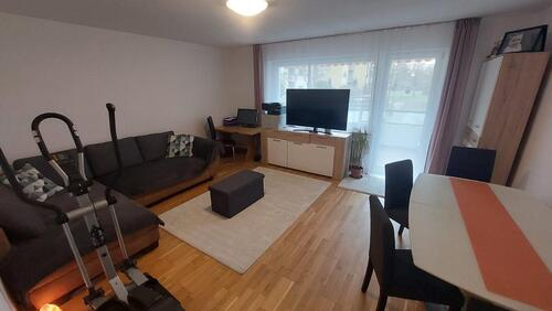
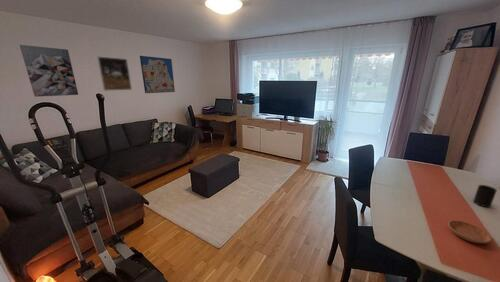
+ saucer (468, 232)
+ wall art (158, 75)
+ wall art (51, 72)
+ cup (484, 195)
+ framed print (115, 74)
